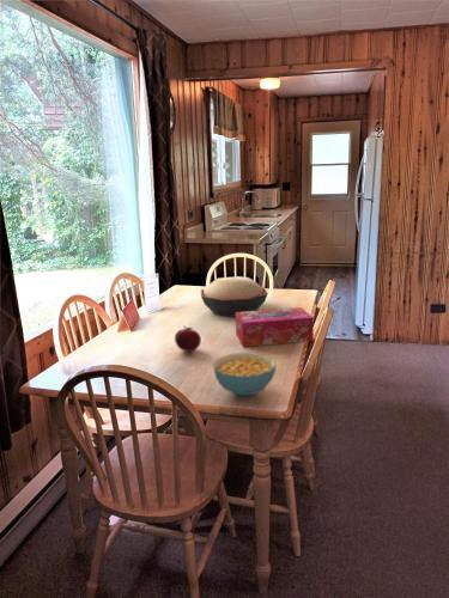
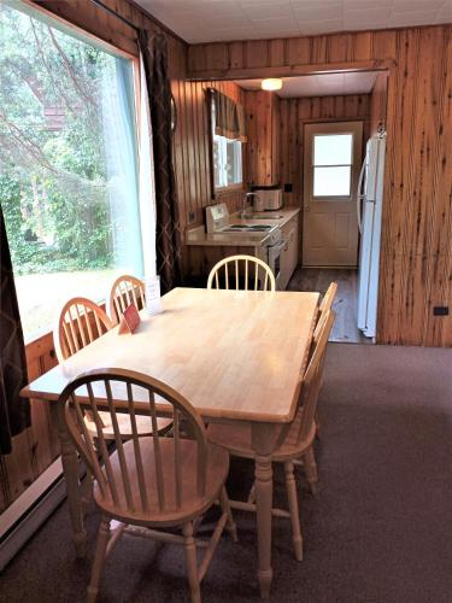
- decorative bowl (233, 293)
- cereal bowl (244, 378)
- tissue box (273, 325)
- fruit (187, 338)
